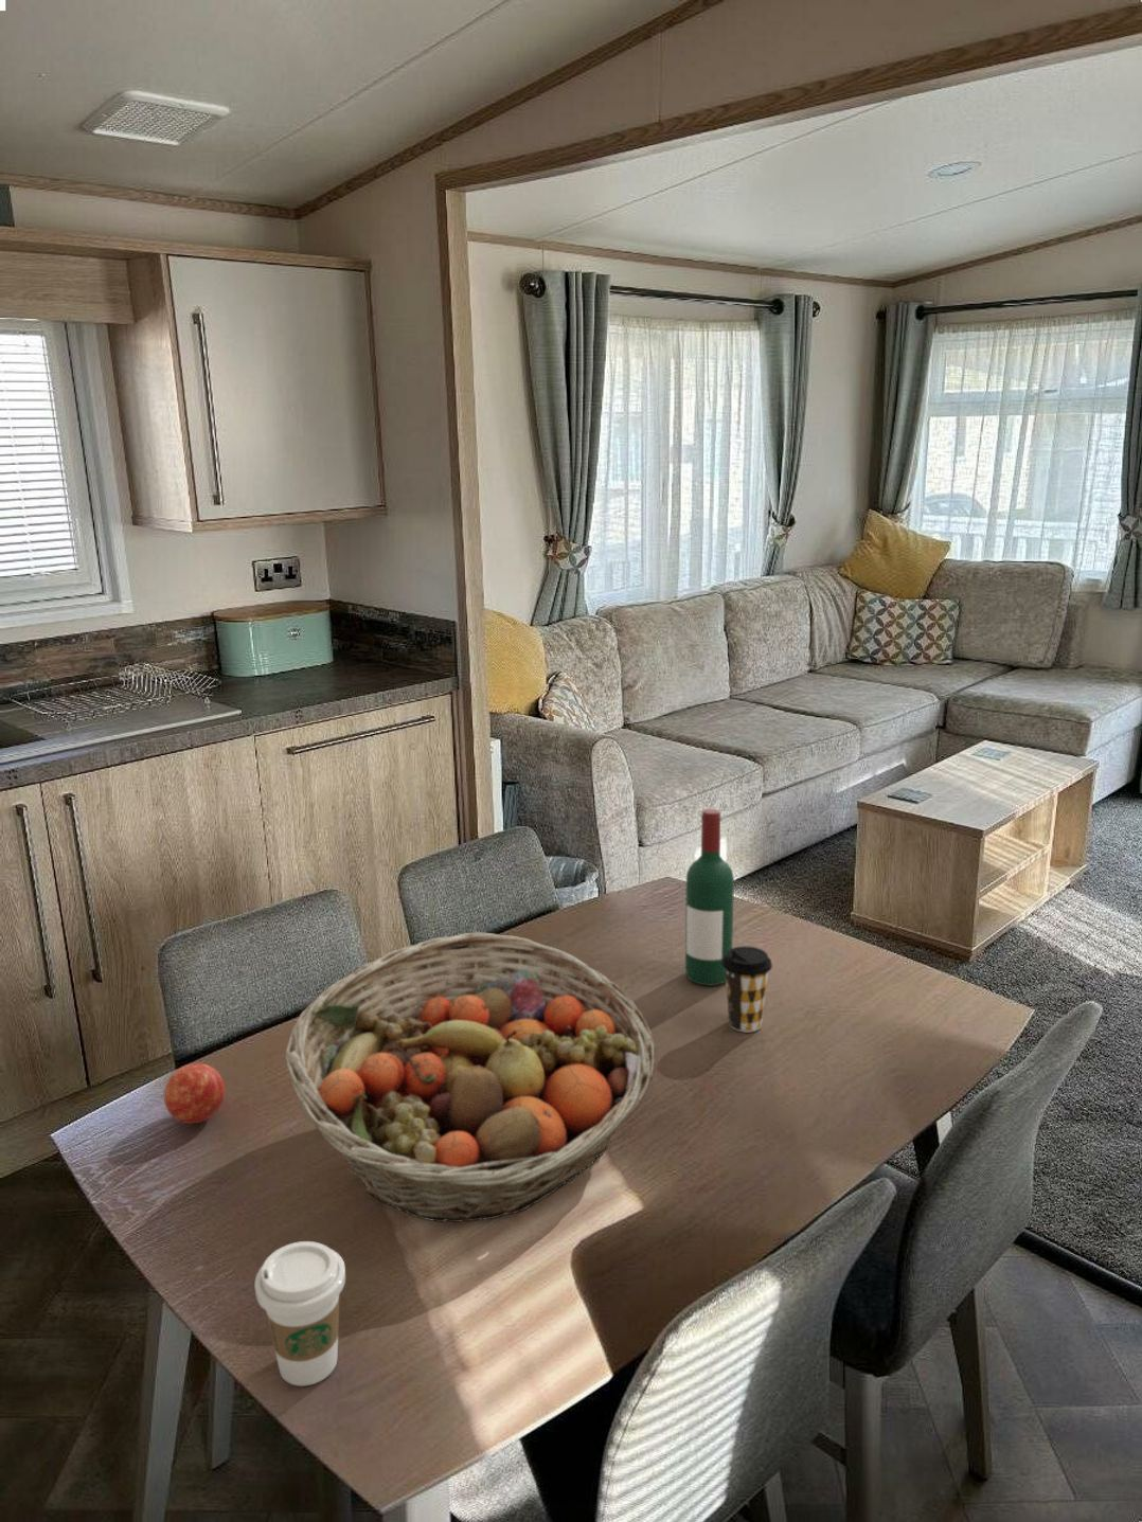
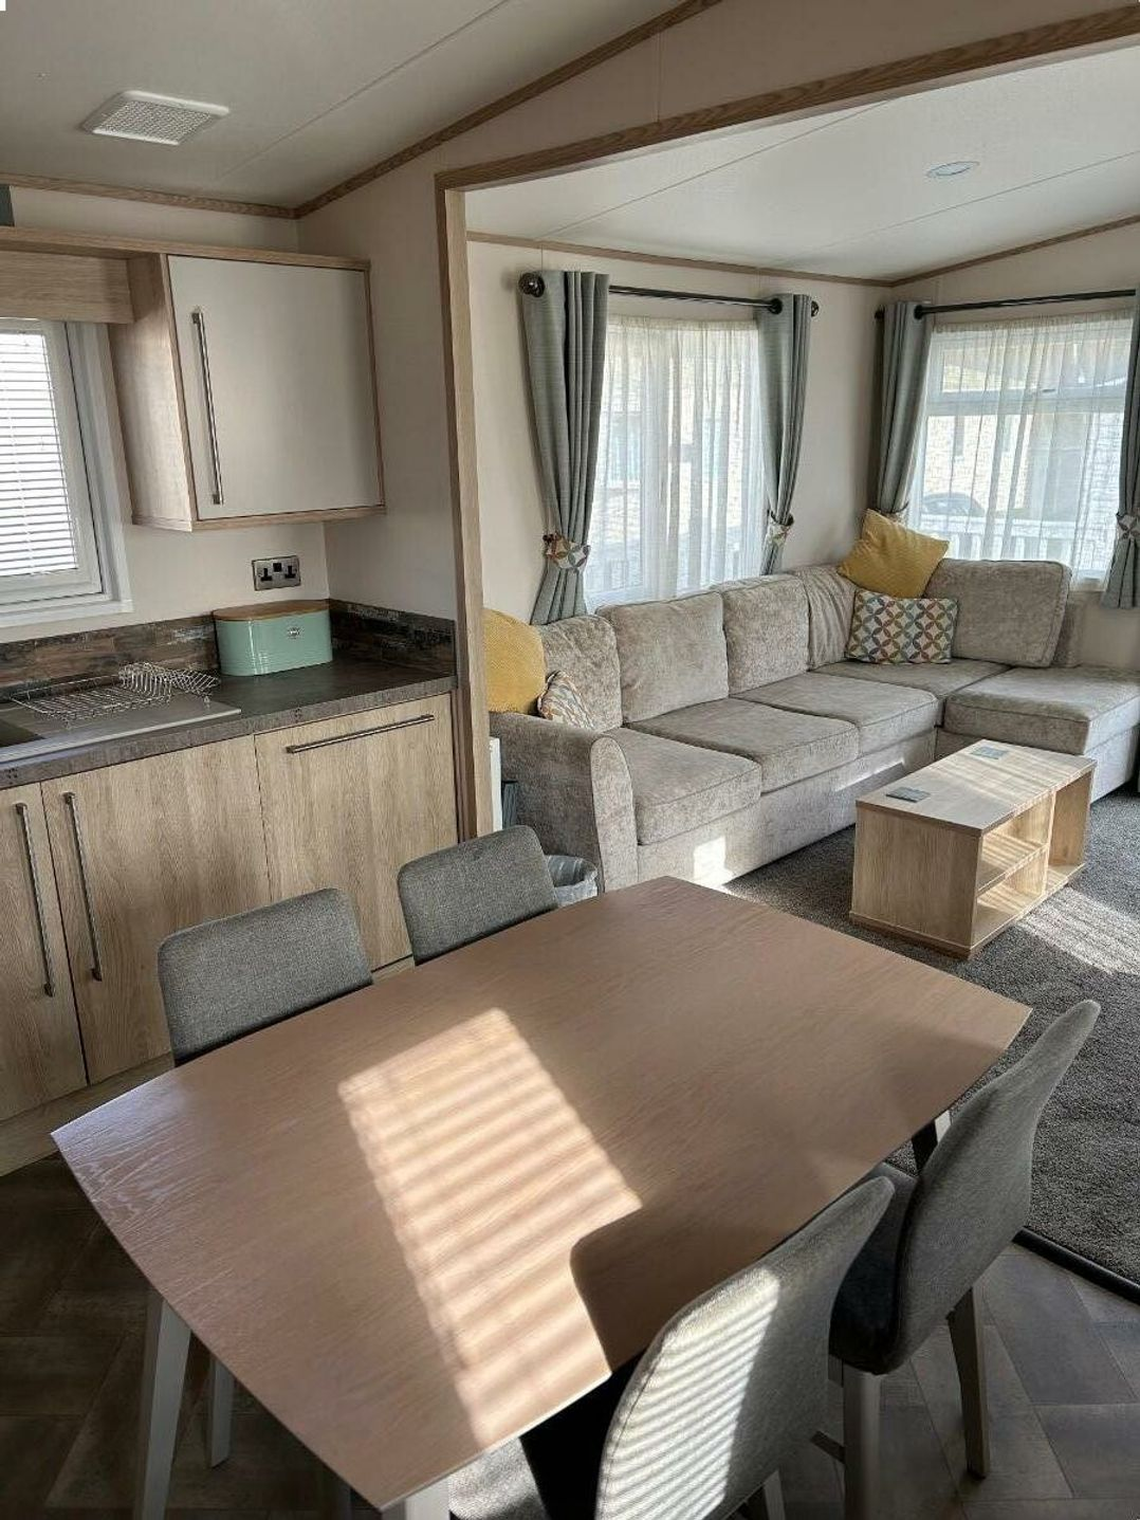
- coffee cup (746, 989)
- fruit basket (477, 1069)
- coffee cup (303, 1315)
- apple (194, 1093)
- wine bottle (709, 895)
